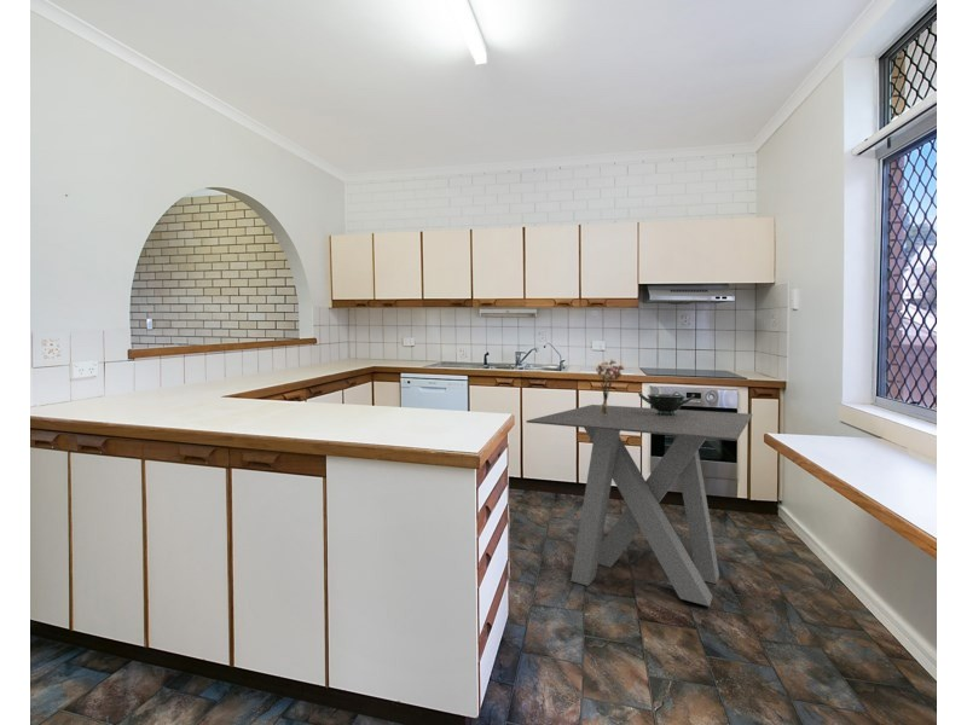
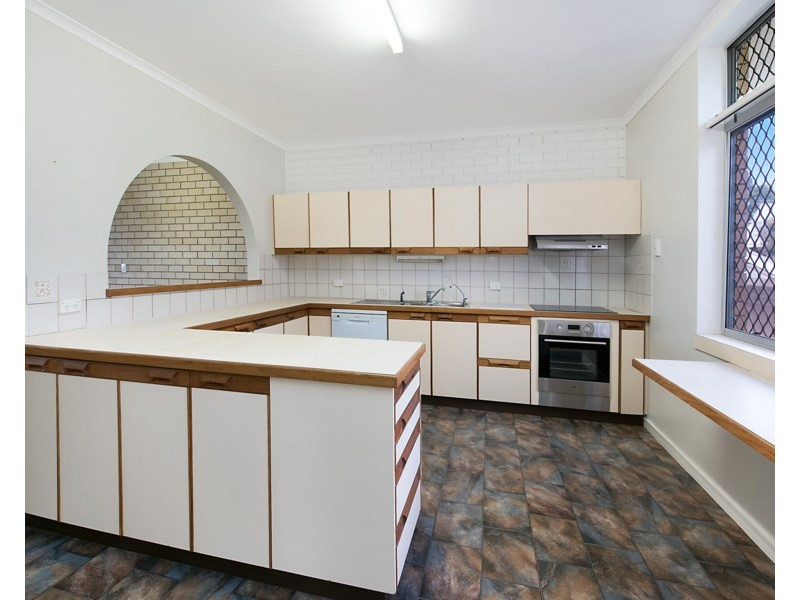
- bouquet (608, 387)
- dining table (644, 498)
- bowl (665, 402)
